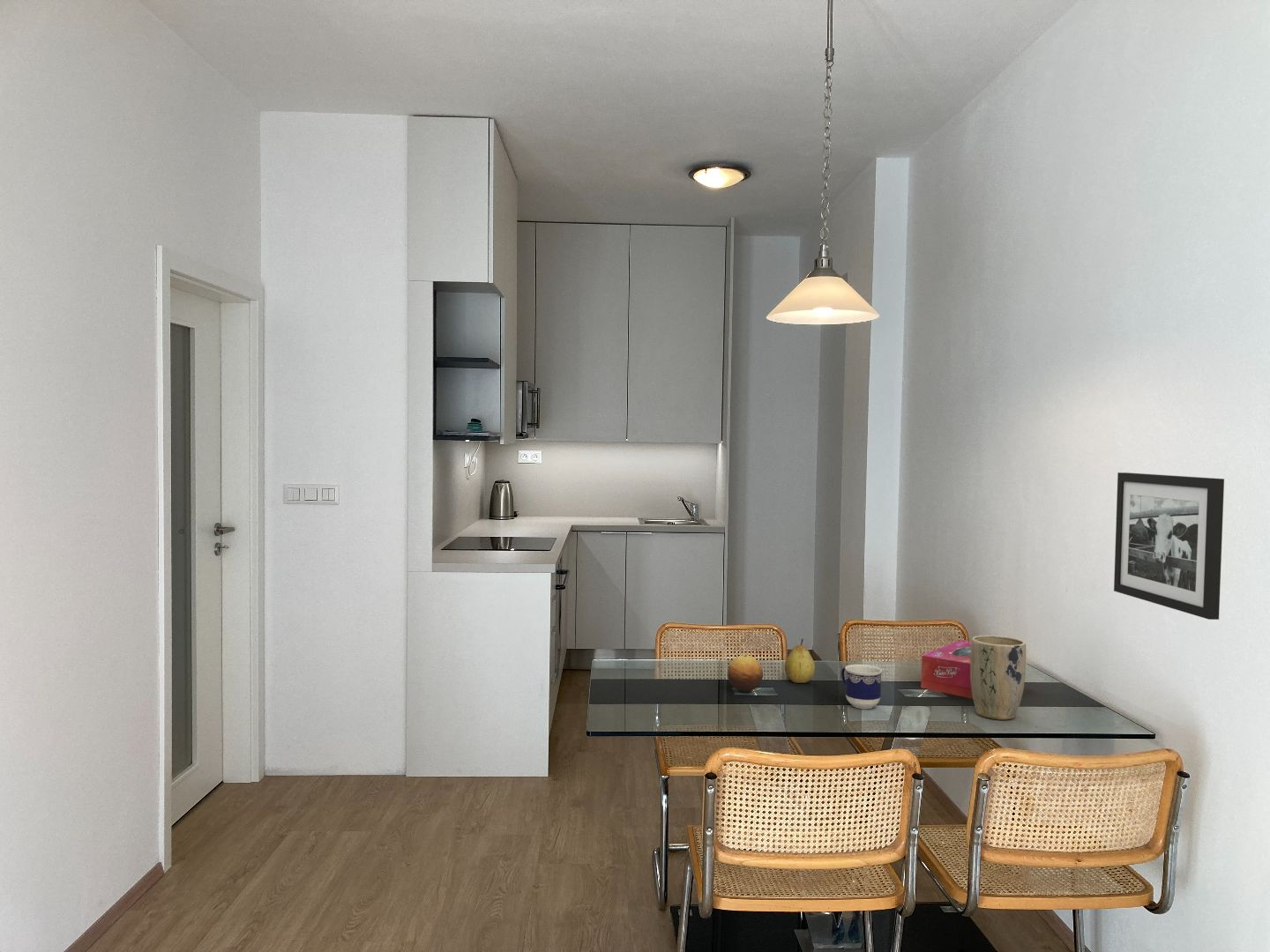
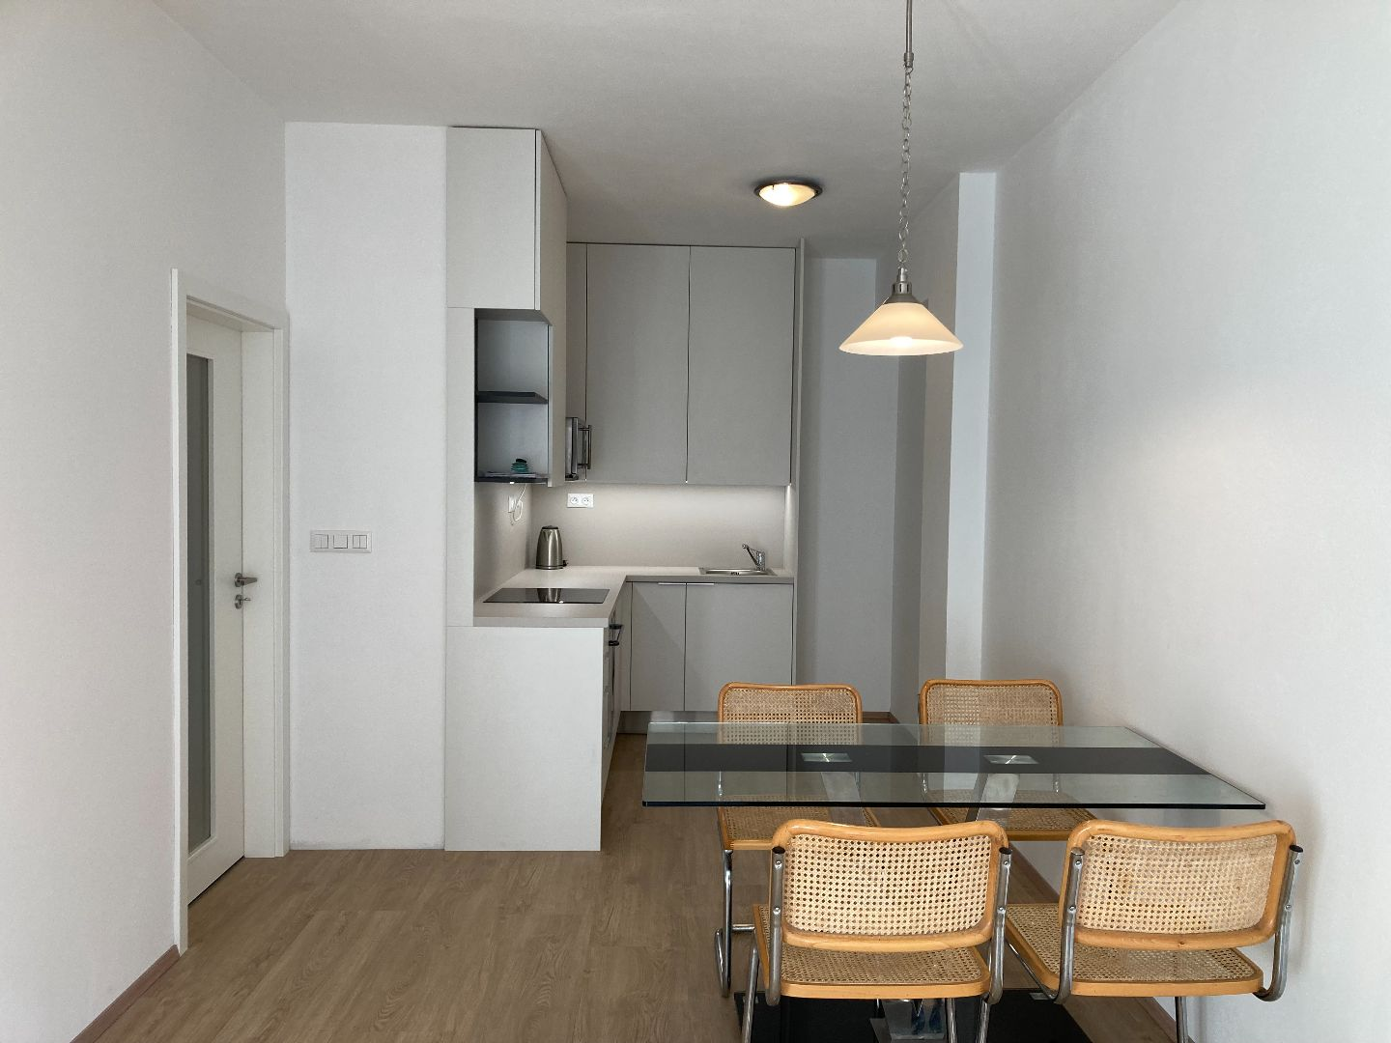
- cup (859, 686)
- fruit (799, 660)
- tissue box (966, 667)
- plant pot (997, 677)
- fruit (744, 673)
- picture frame (1163, 539)
